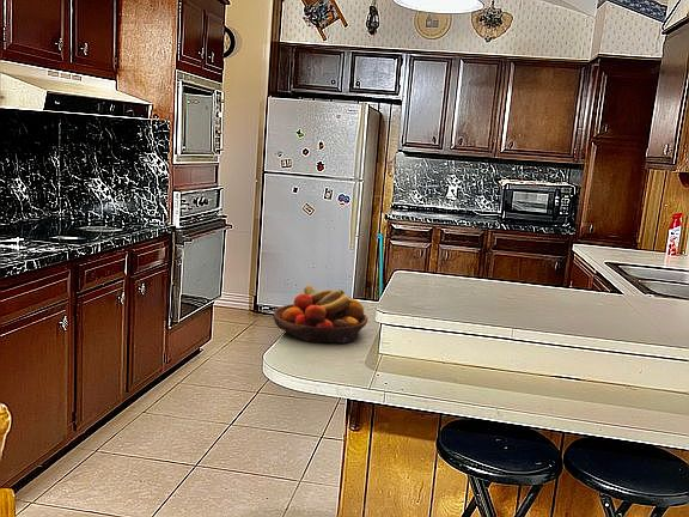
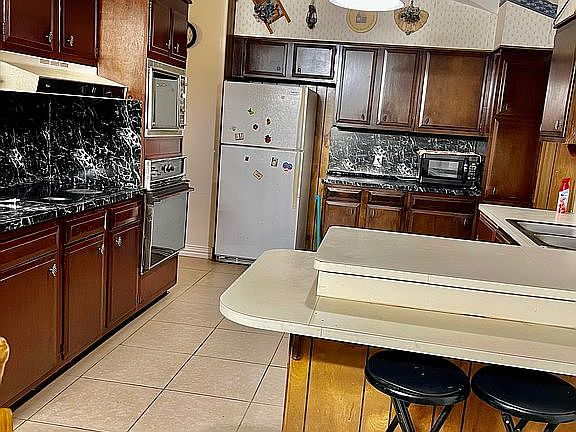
- fruit bowl (319, 310)
